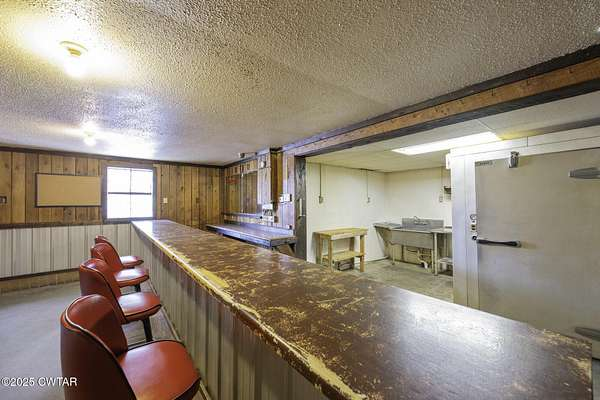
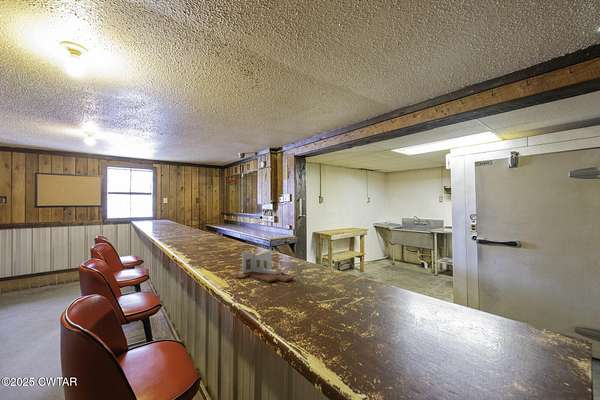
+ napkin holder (263, 264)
